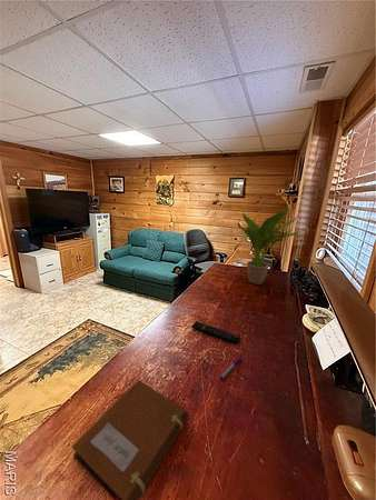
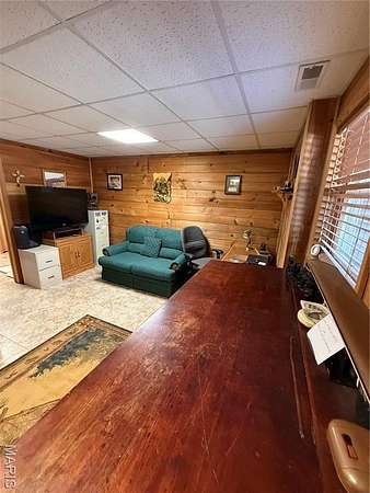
- remote control (215, 332)
- potted plant (267, 246)
- pen (230, 367)
- notebook (133, 434)
